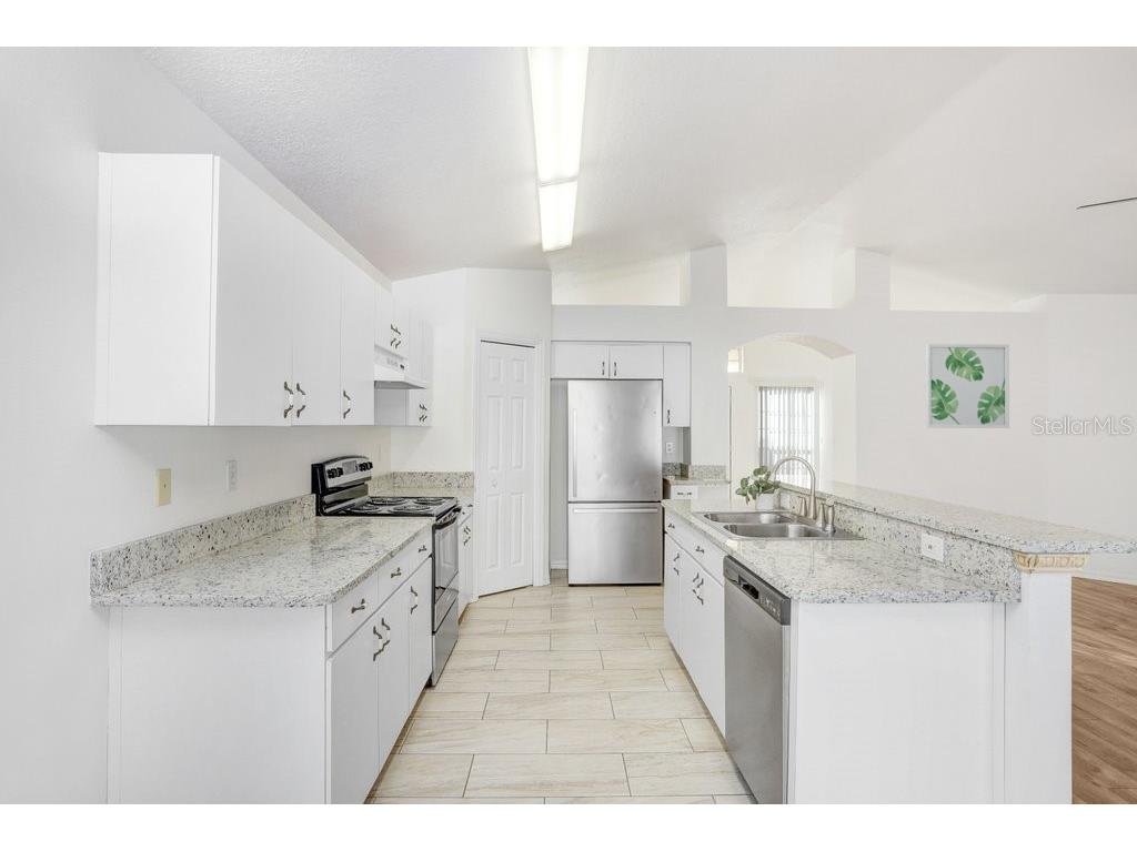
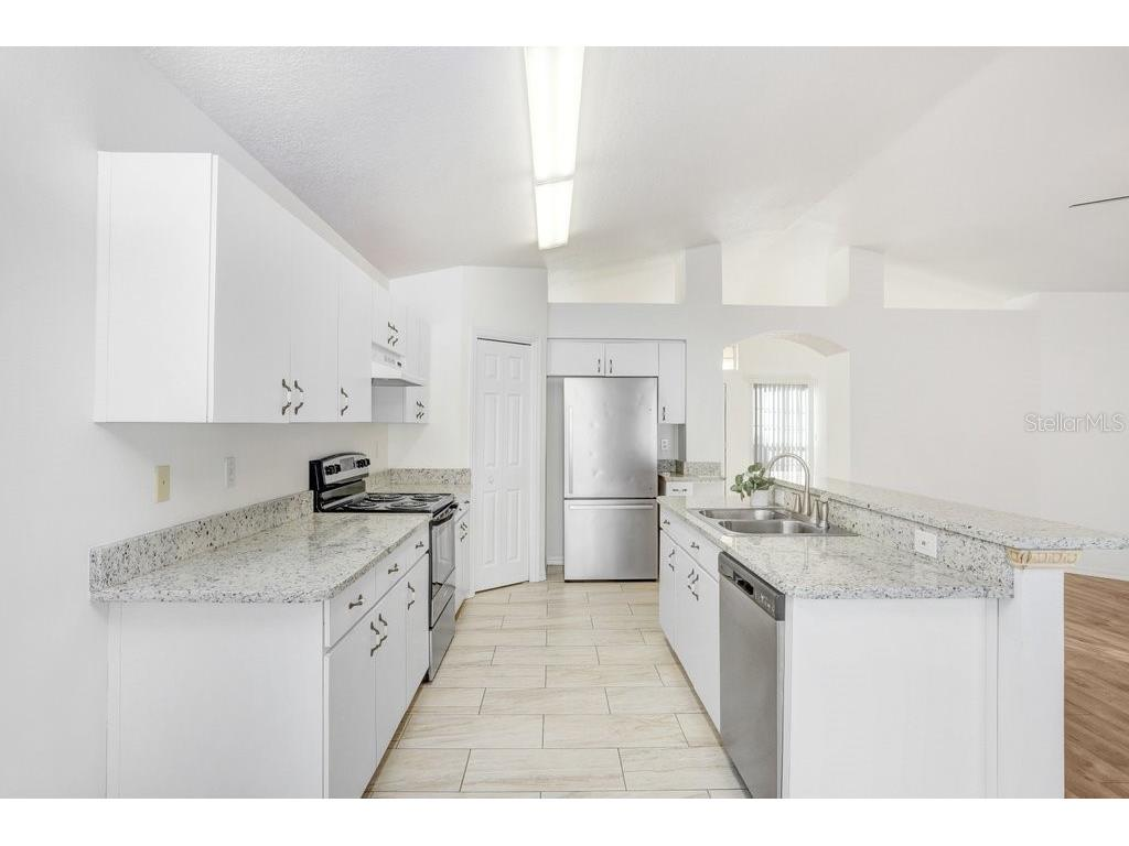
- wall art (967, 386)
